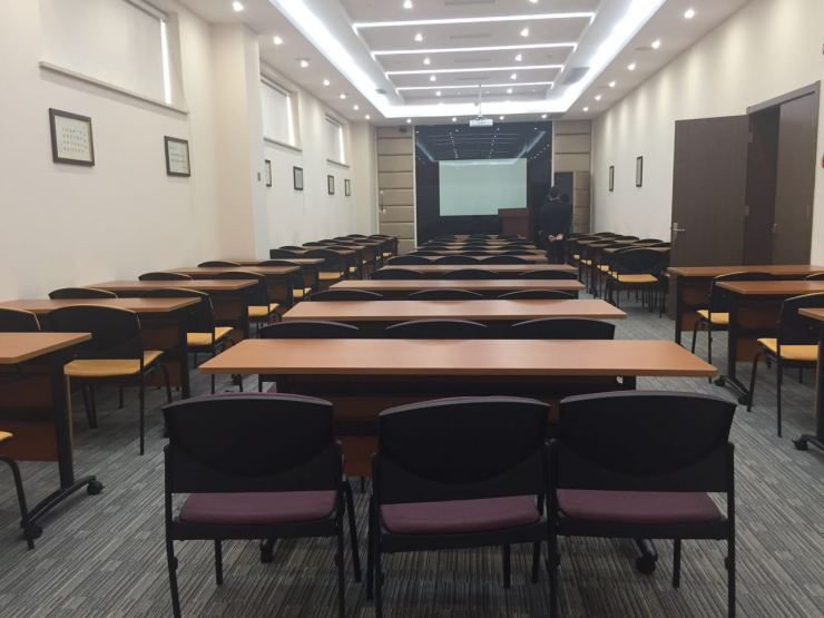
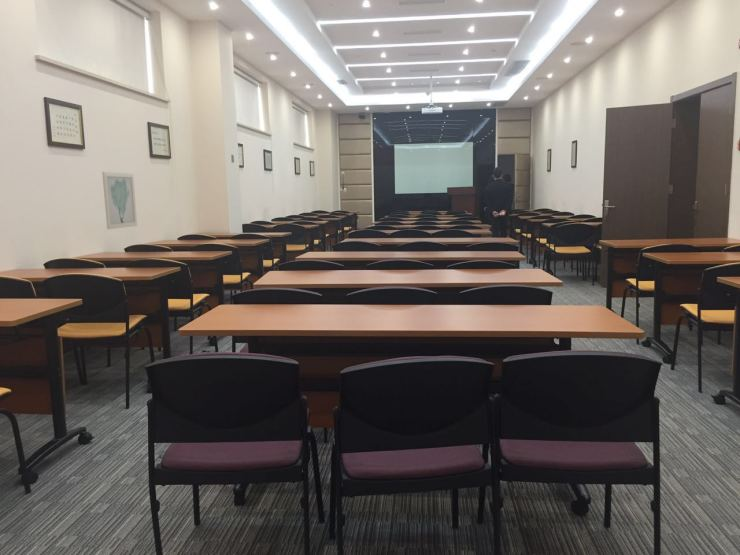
+ wall art (120, 200)
